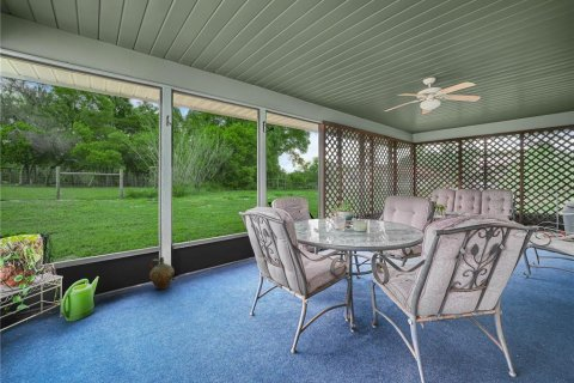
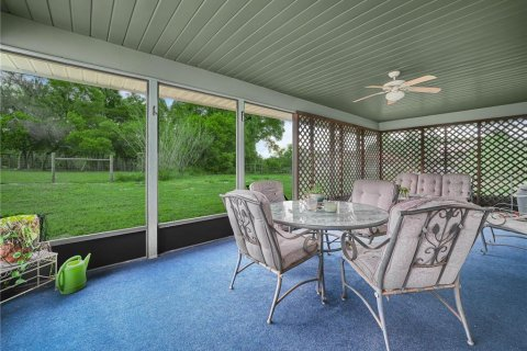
- ceramic jug (161, 272)
